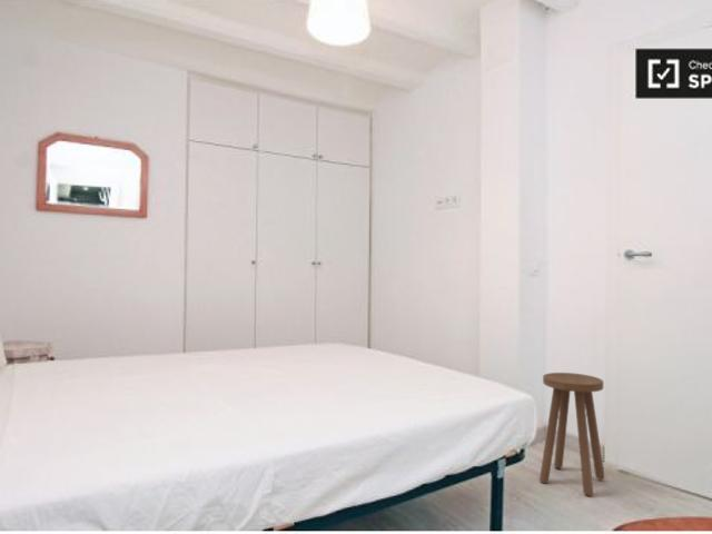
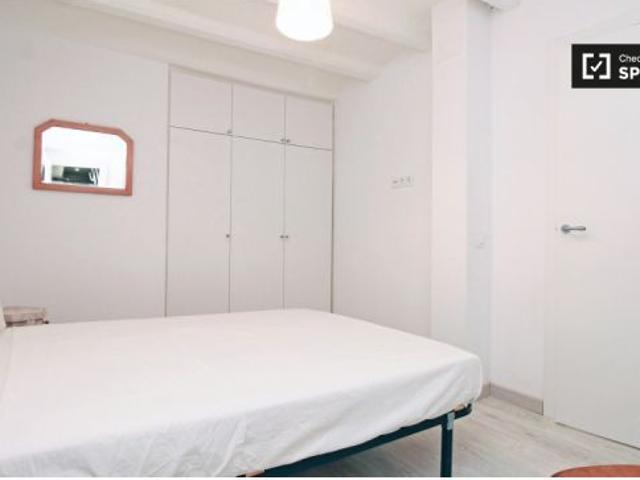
- stool (577, 428)
